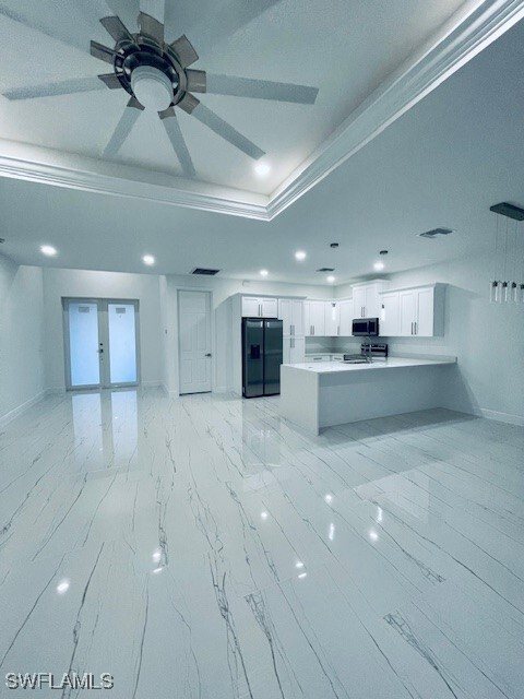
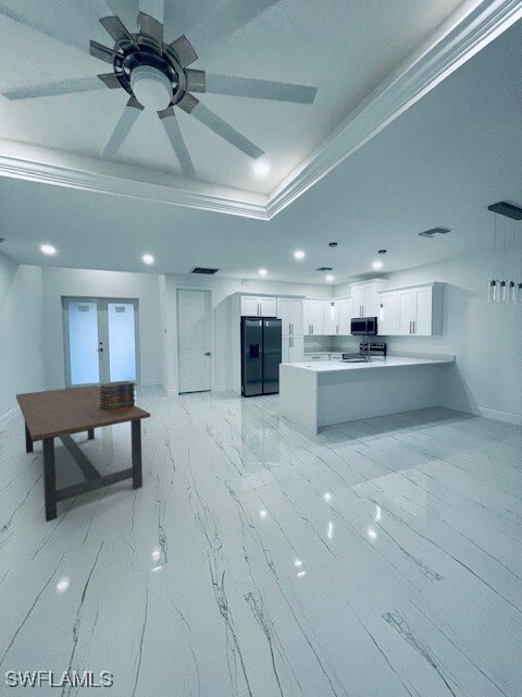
+ dining table (75, 432)
+ book stack (116, 394)
